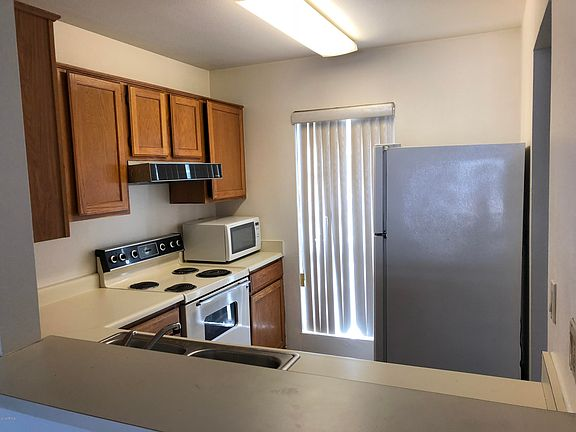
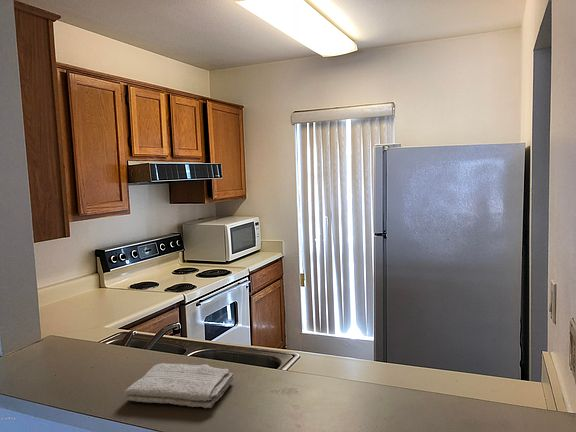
+ washcloth (181, 383)
